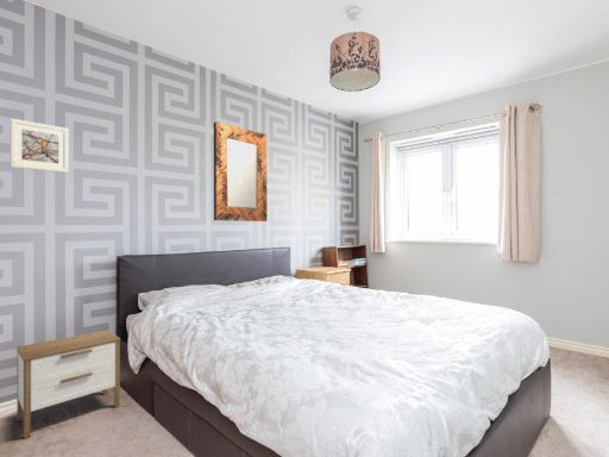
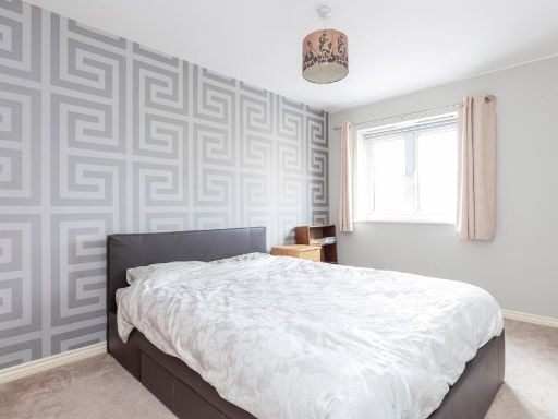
- nightstand (70, 377)
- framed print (40, 146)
- home mirror (241, 174)
